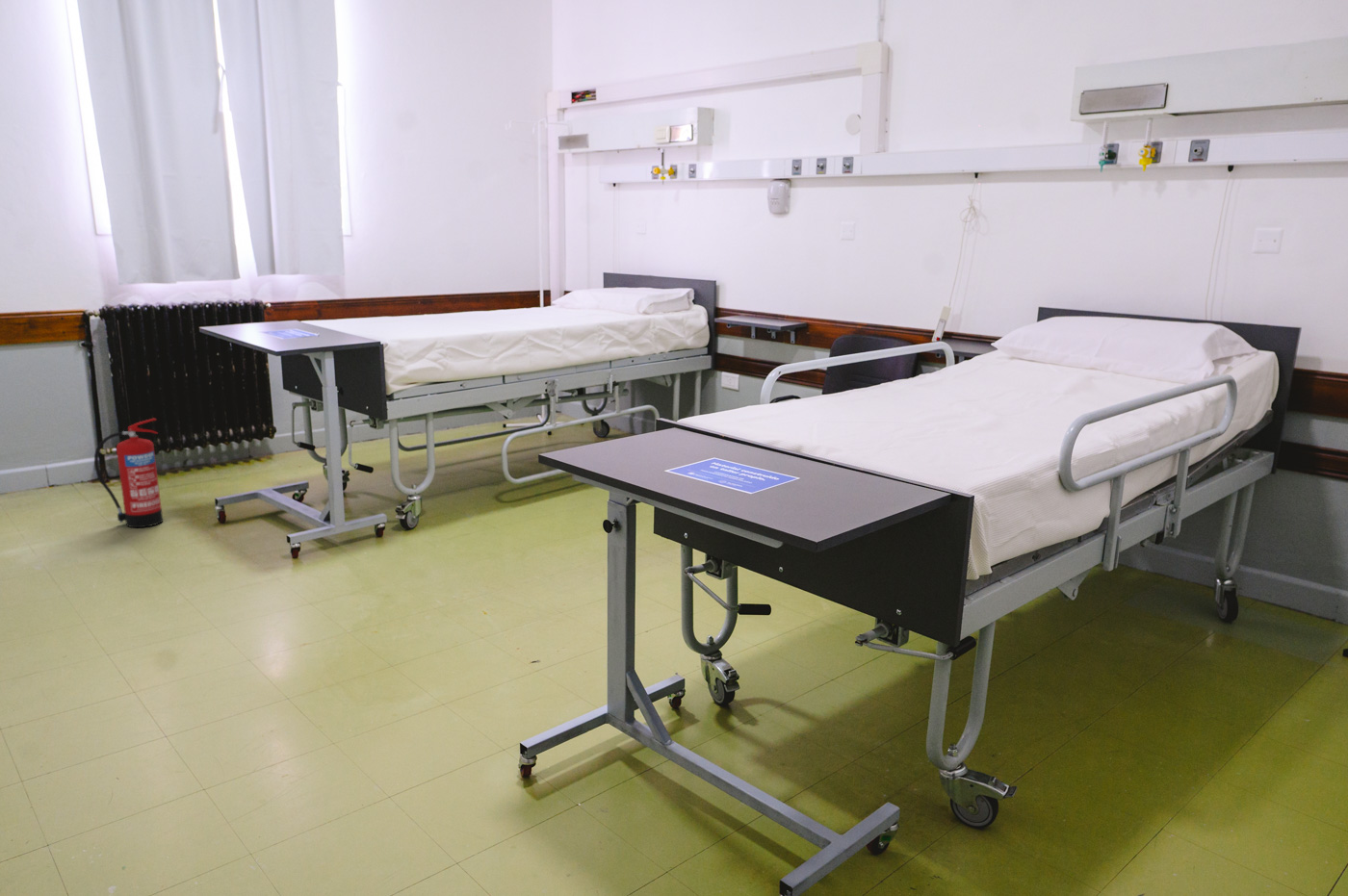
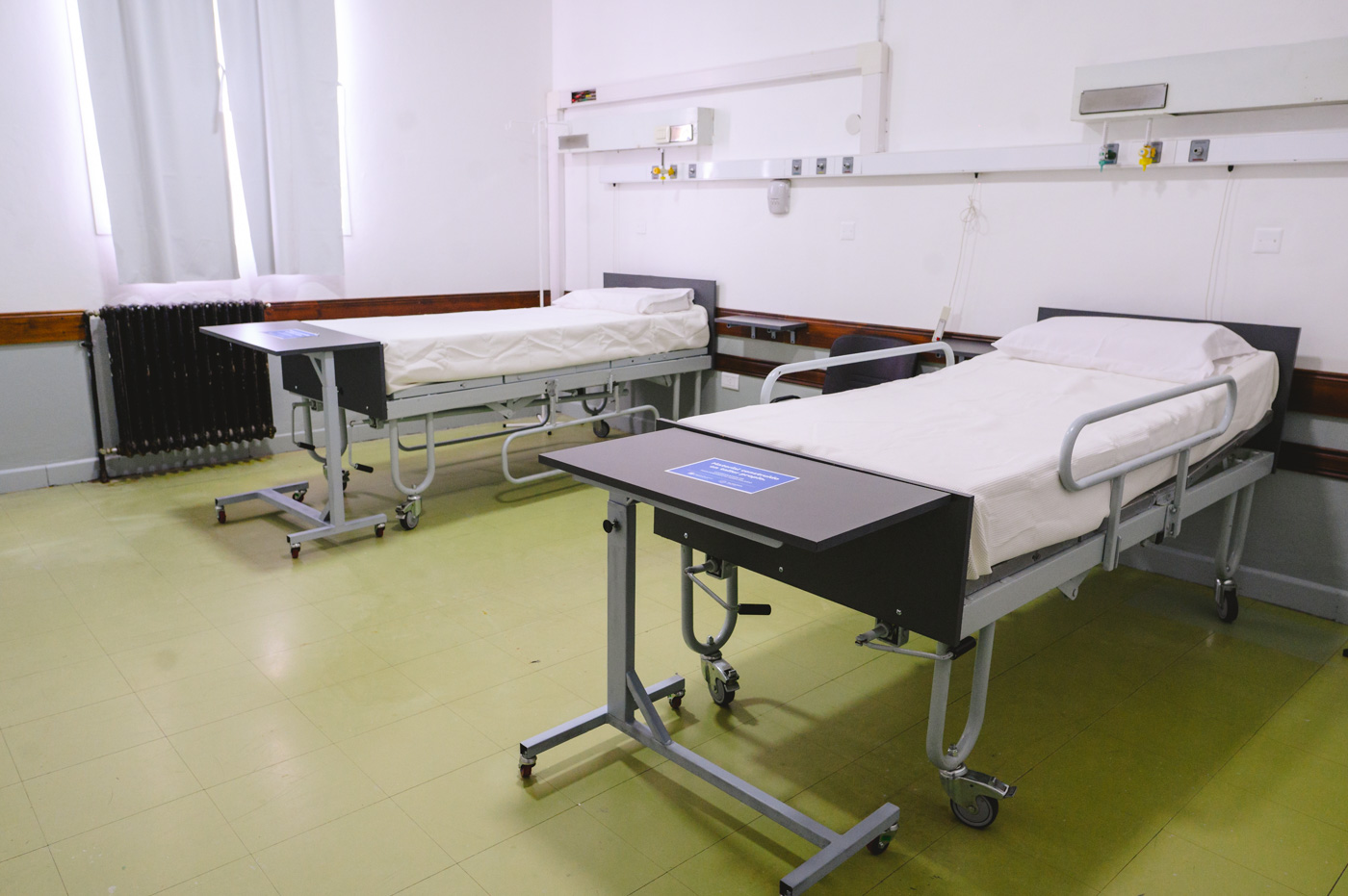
- fire extinguisher (129, 473)
